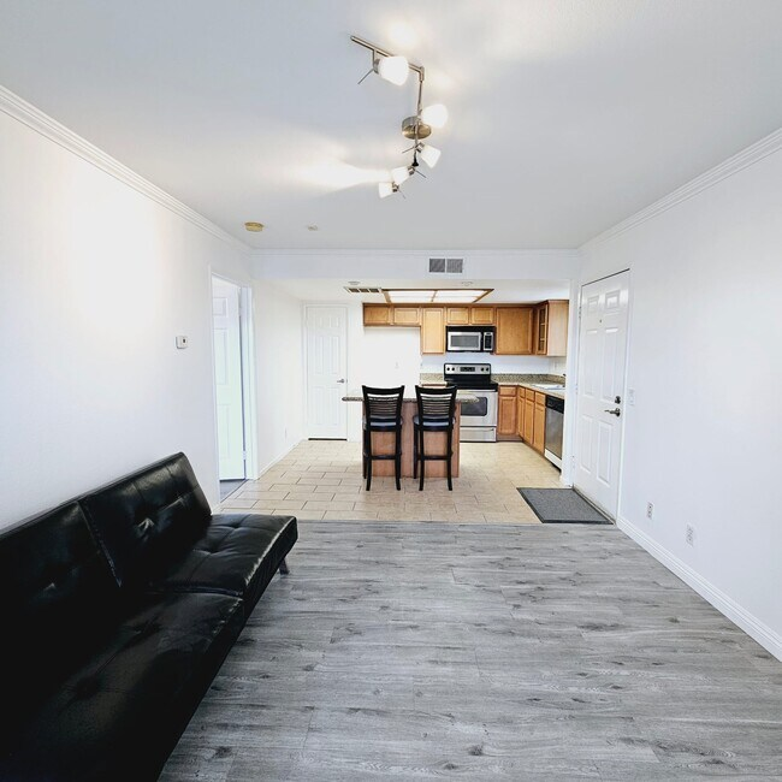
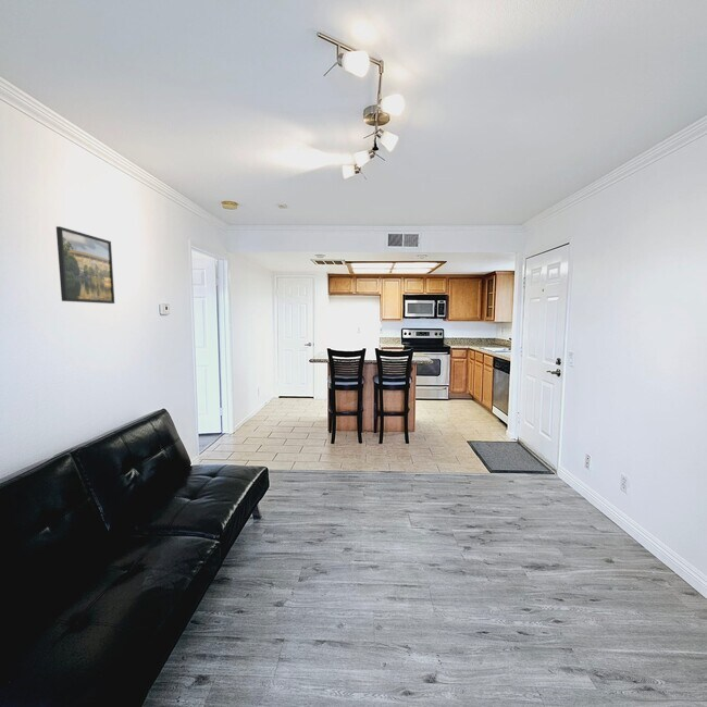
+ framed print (88, 269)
